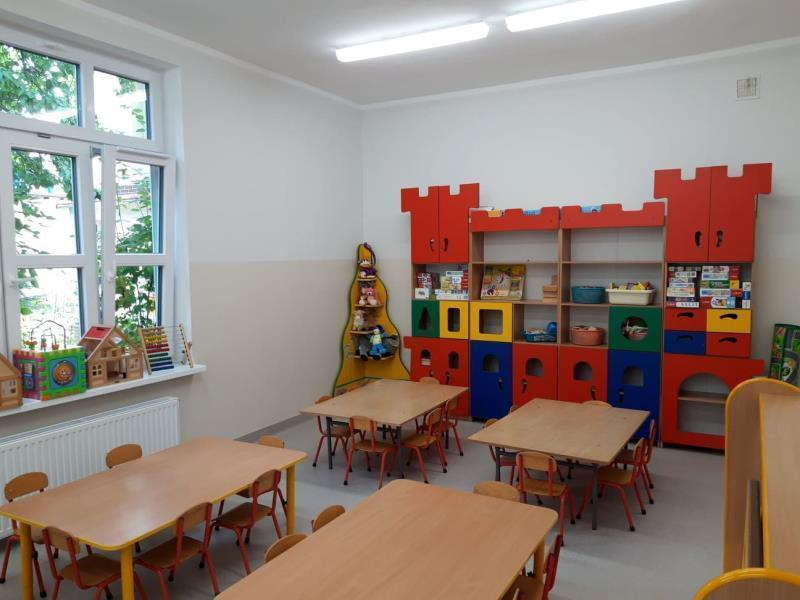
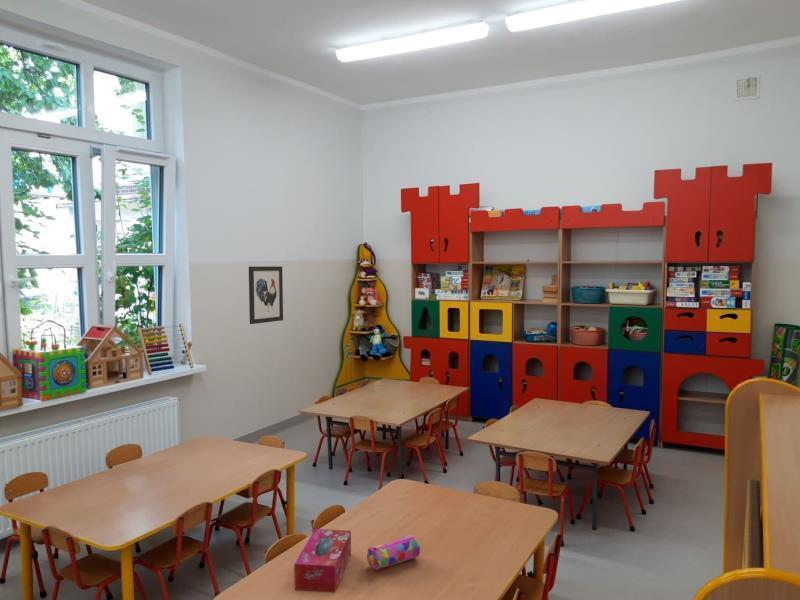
+ tissue box (324, 558)
+ pencil case (393, 552)
+ wall art (266, 294)
